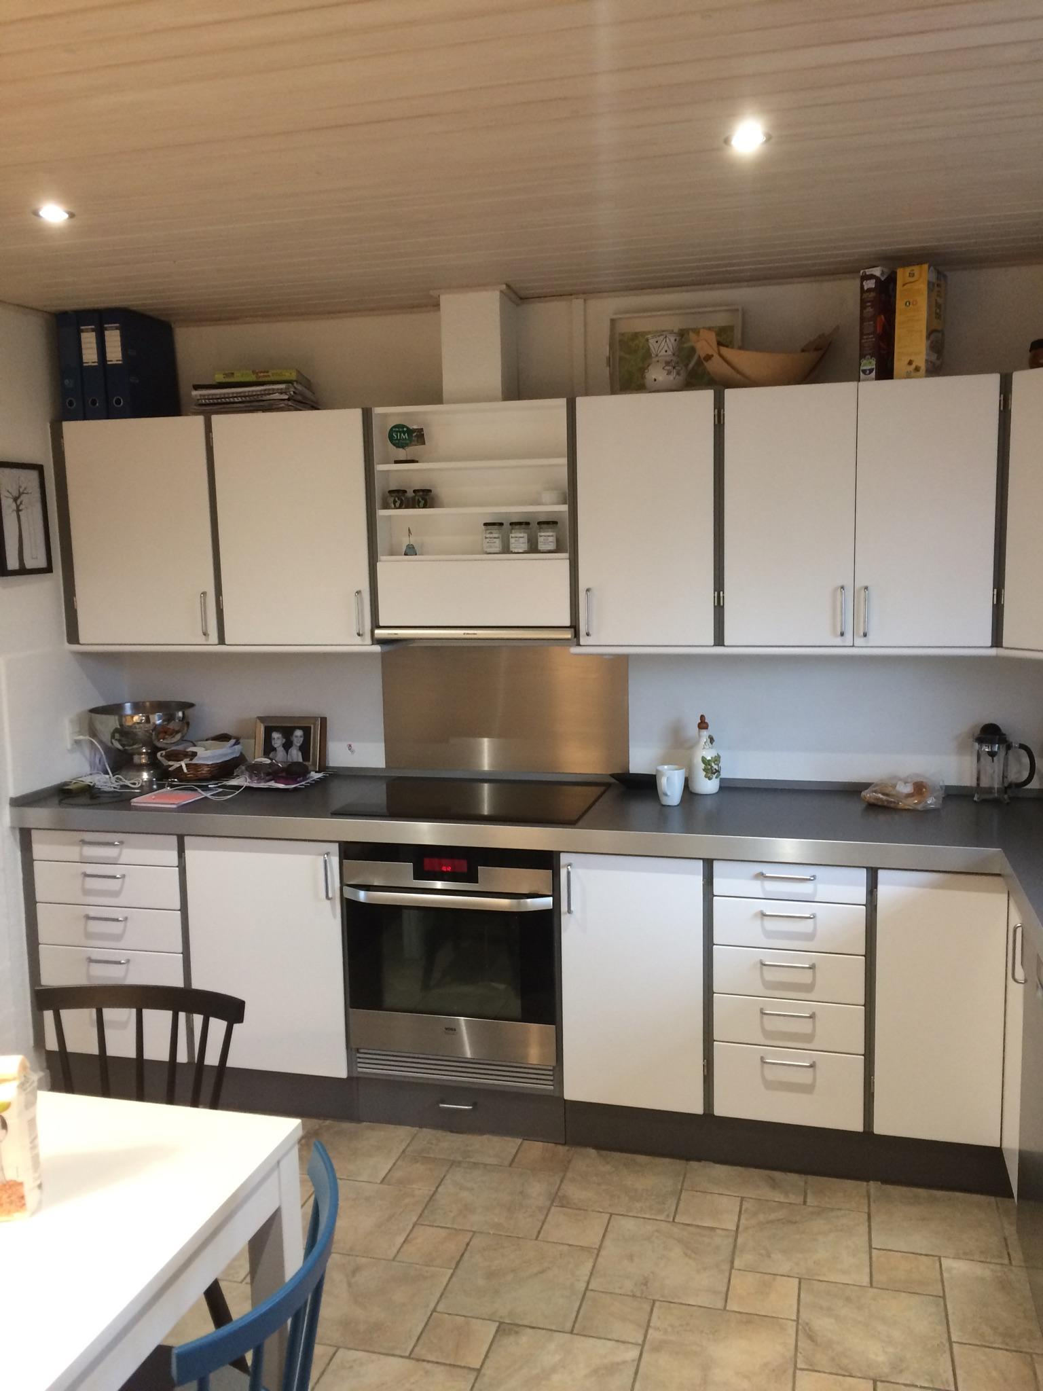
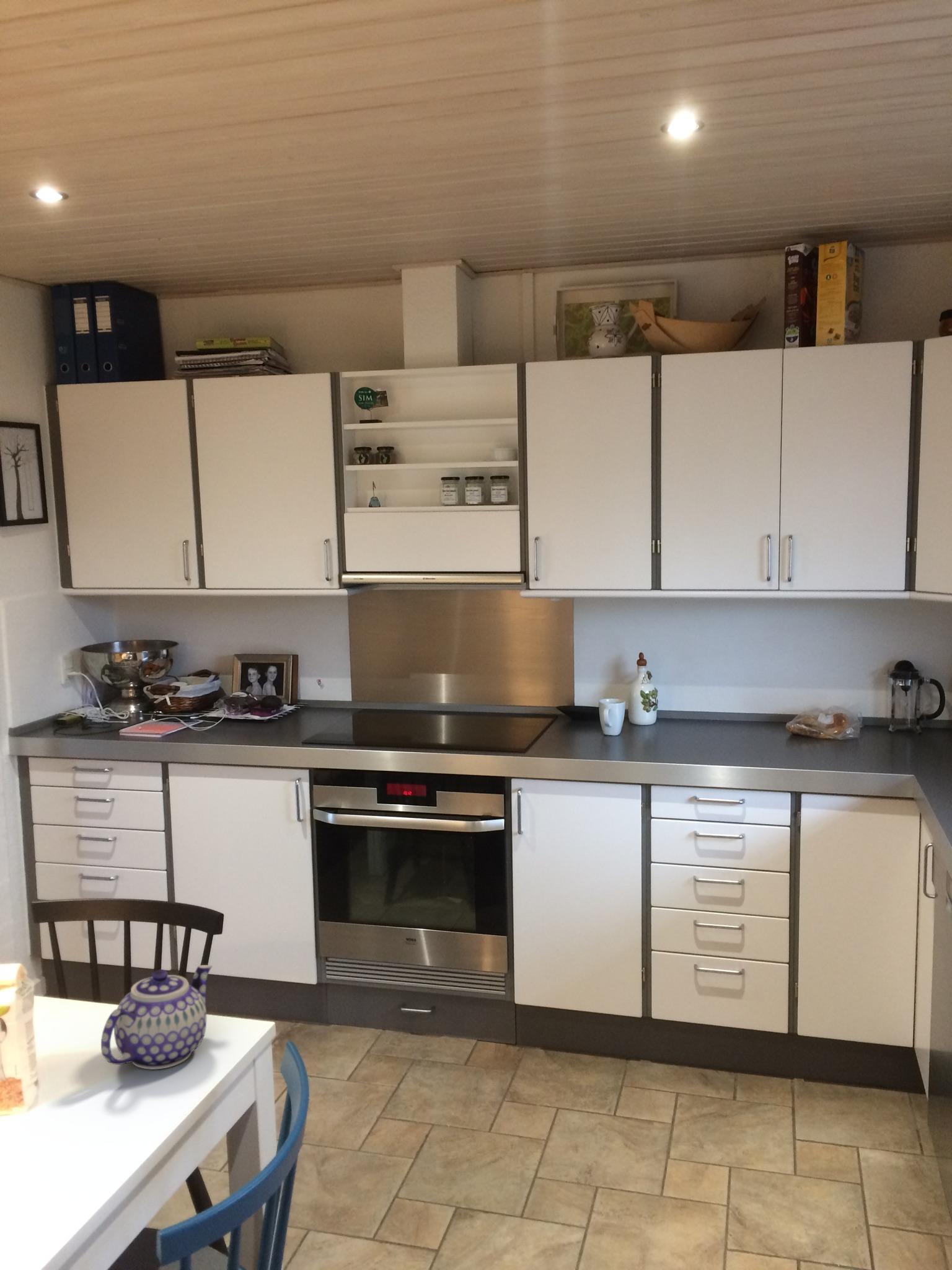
+ teapot (160, 1013)
